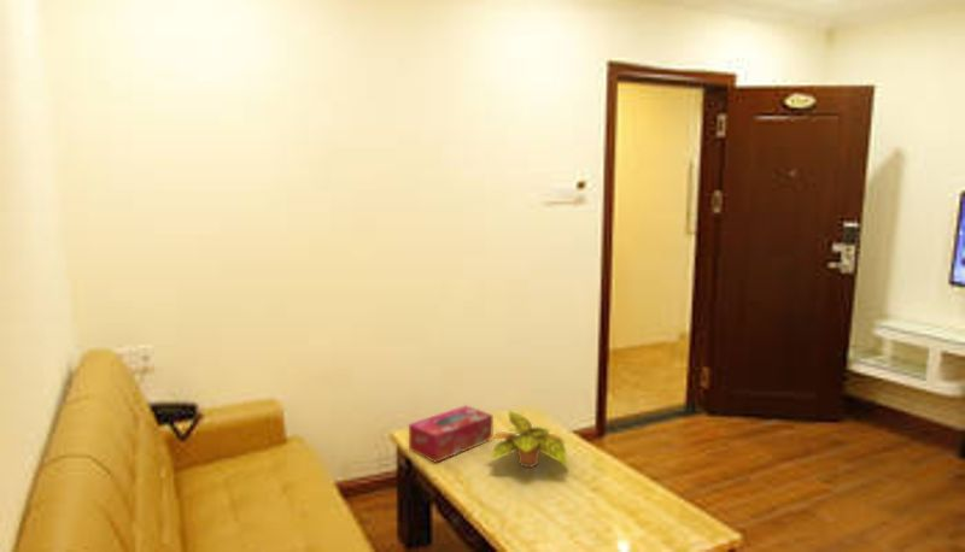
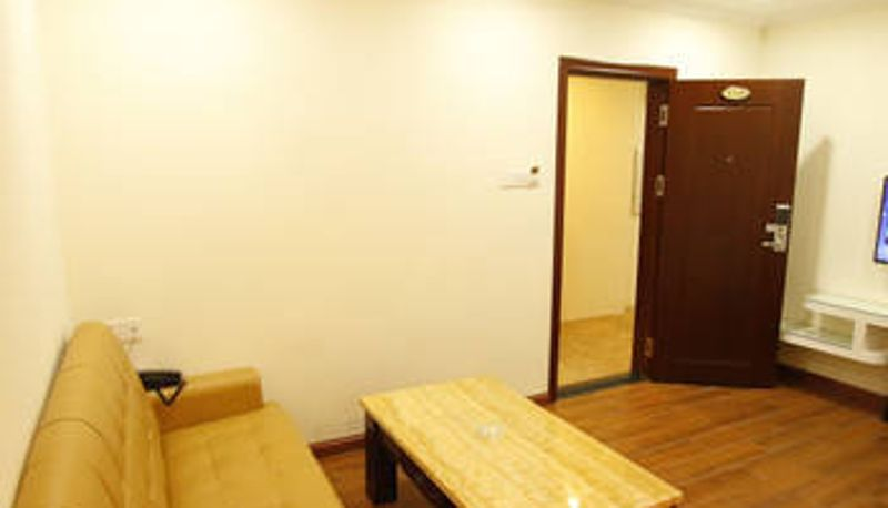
- plant (533, 441)
- tissue box (451, 431)
